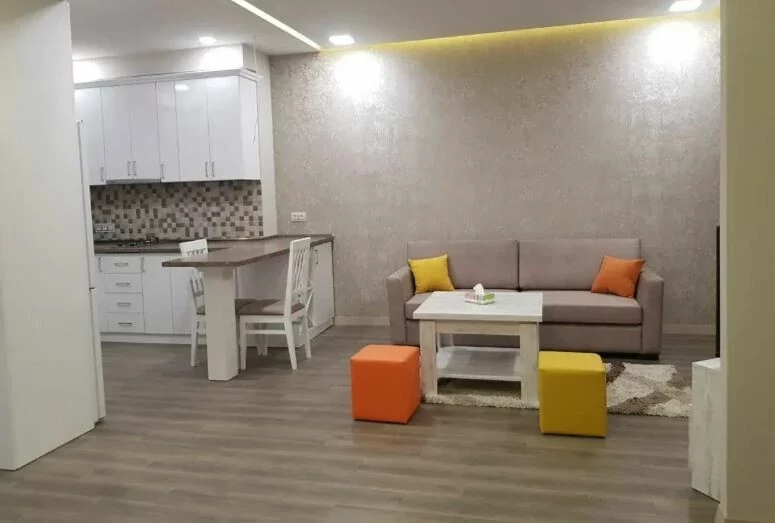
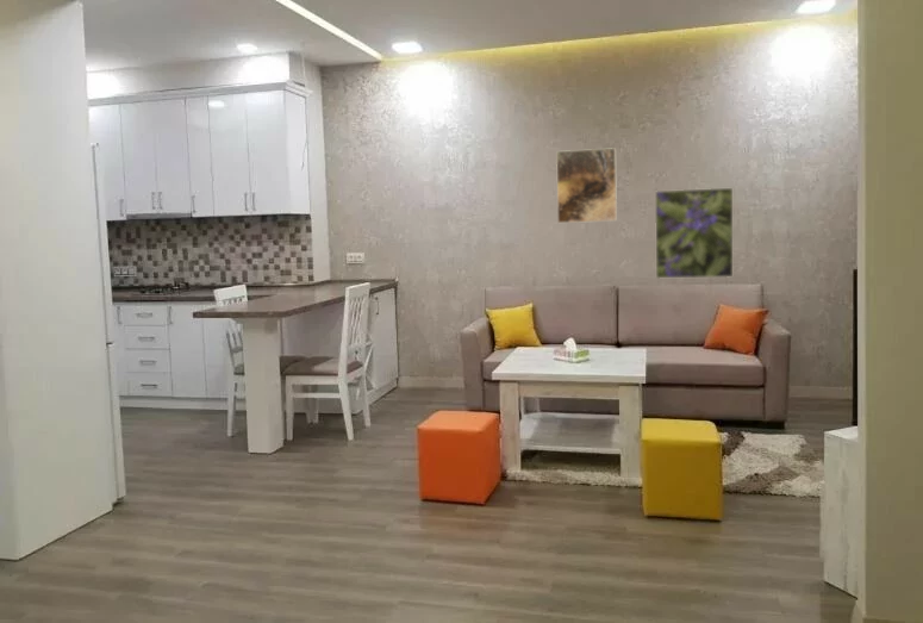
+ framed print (693, 233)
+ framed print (586, 186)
